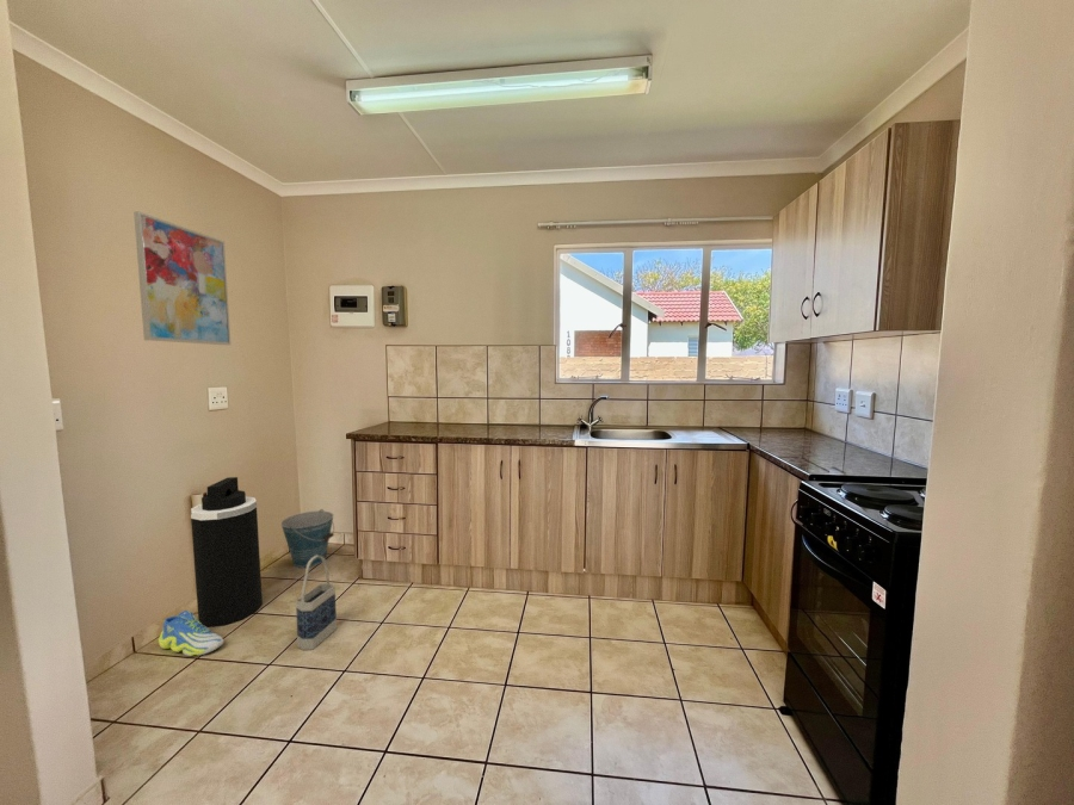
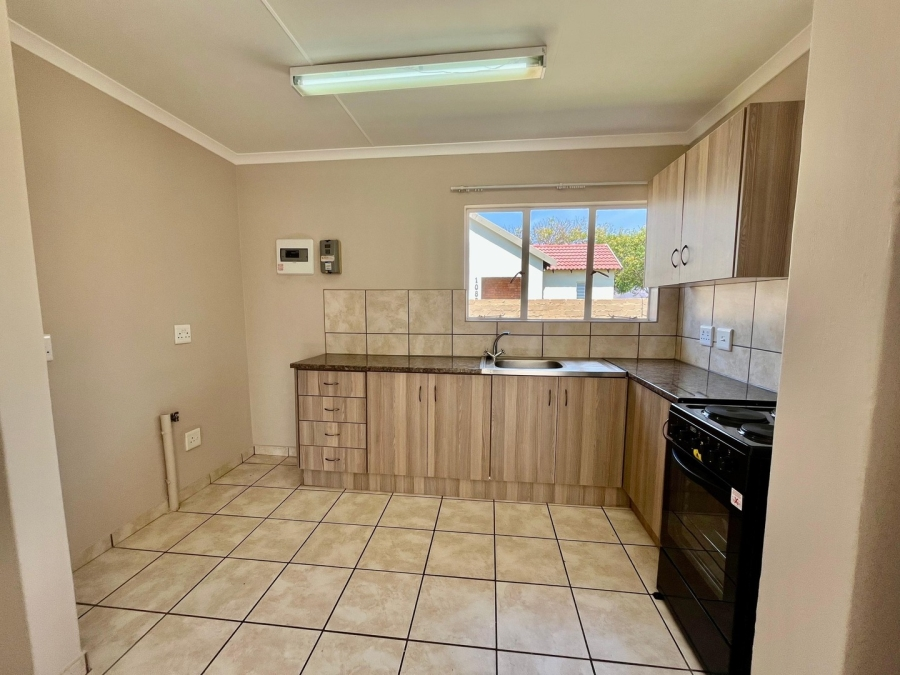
- bucket (308, 538)
- trash can (227, 546)
- wall art (187, 286)
- sneaker (189, 631)
- bag (315, 597)
